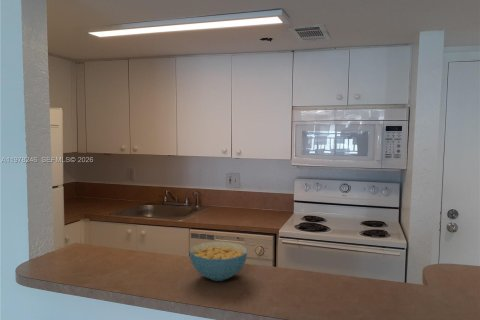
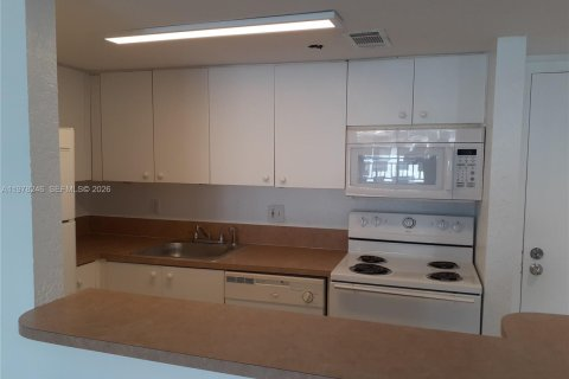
- cereal bowl (218, 263)
